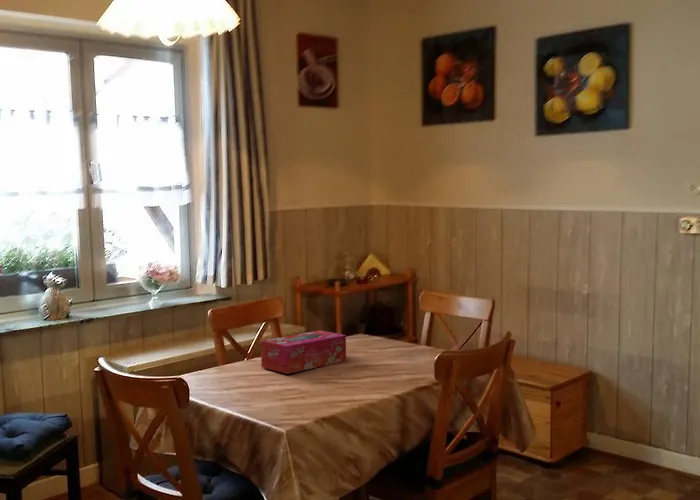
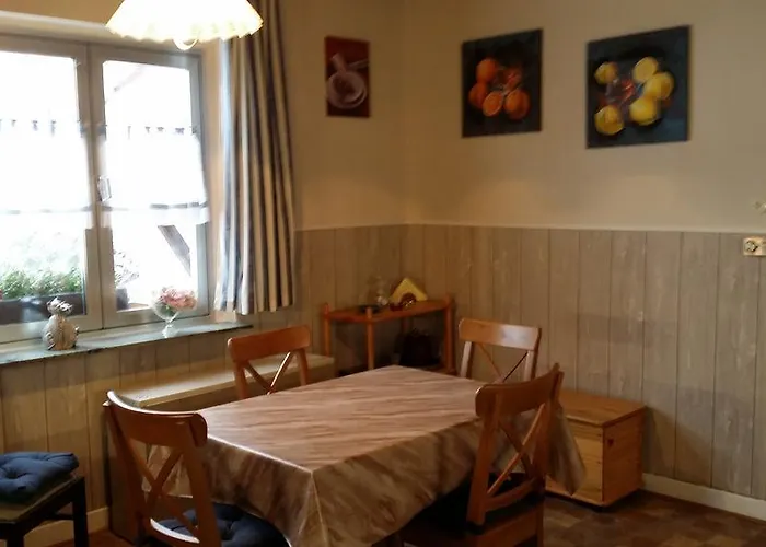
- tissue box (304, 350)
